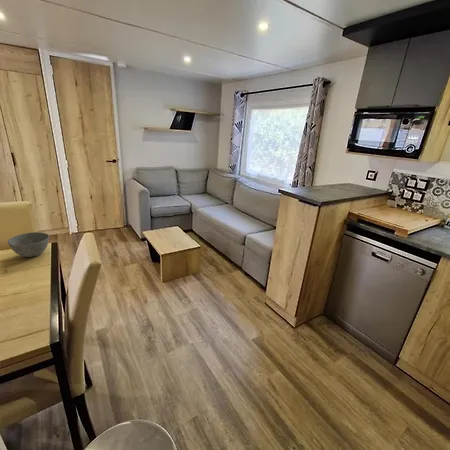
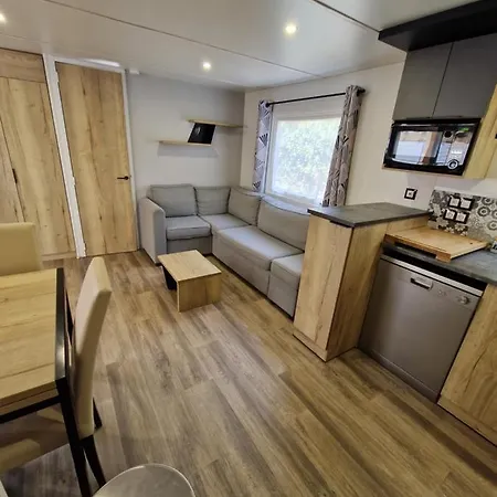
- bowl (30, 246)
